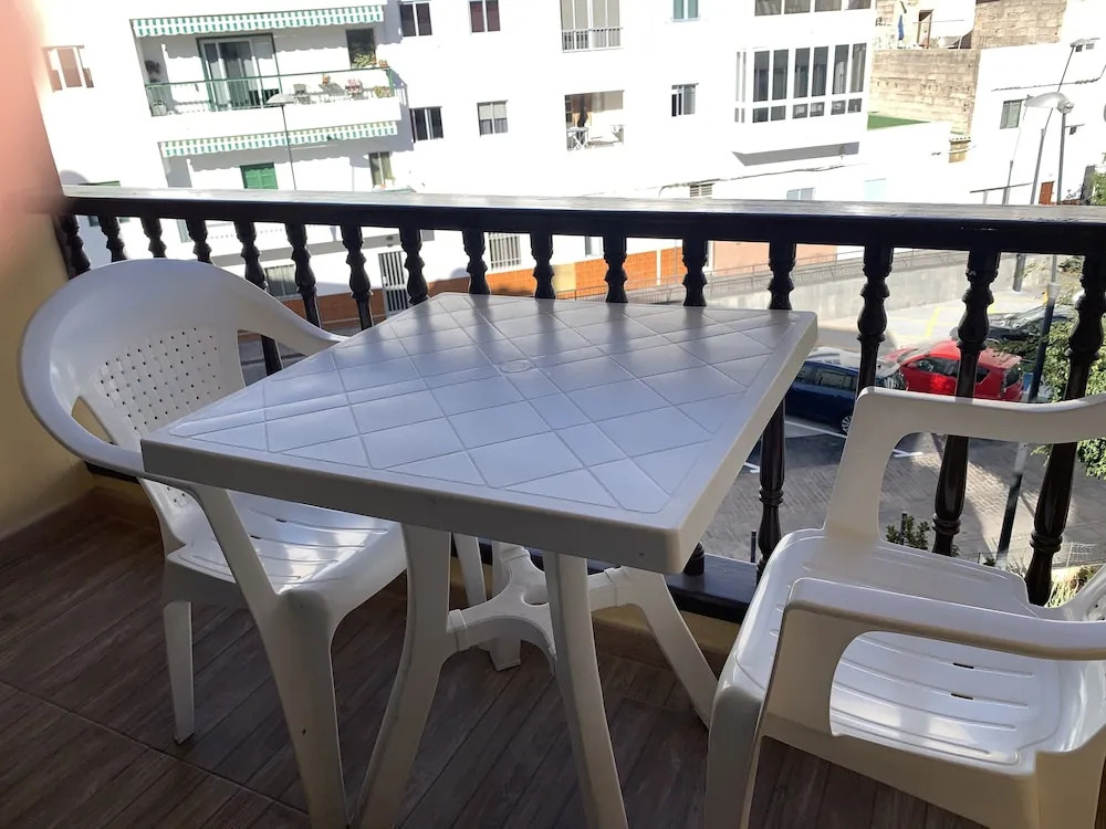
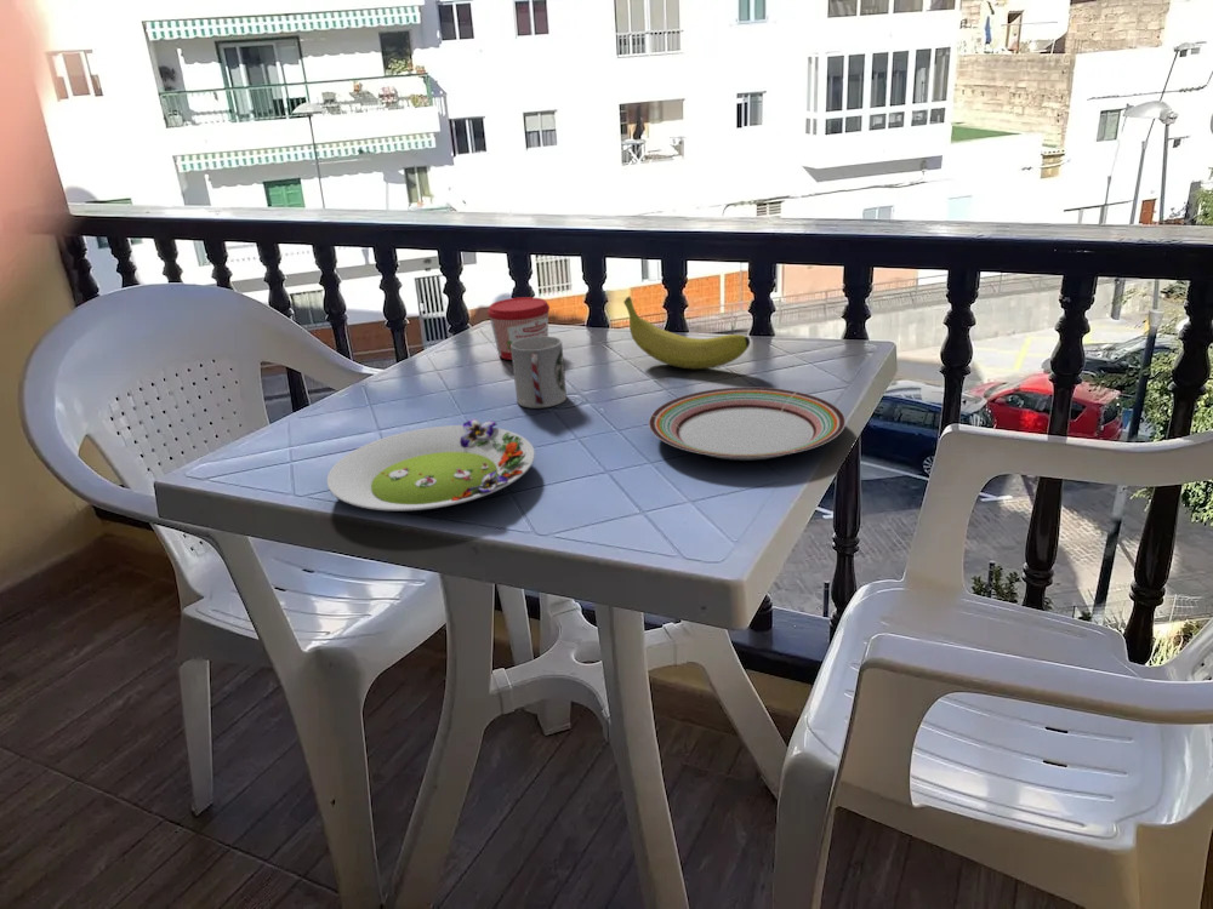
+ jam (520, 328)
+ fruit (683, 336)
+ plate (745, 425)
+ cup (539, 375)
+ salad plate (433, 468)
